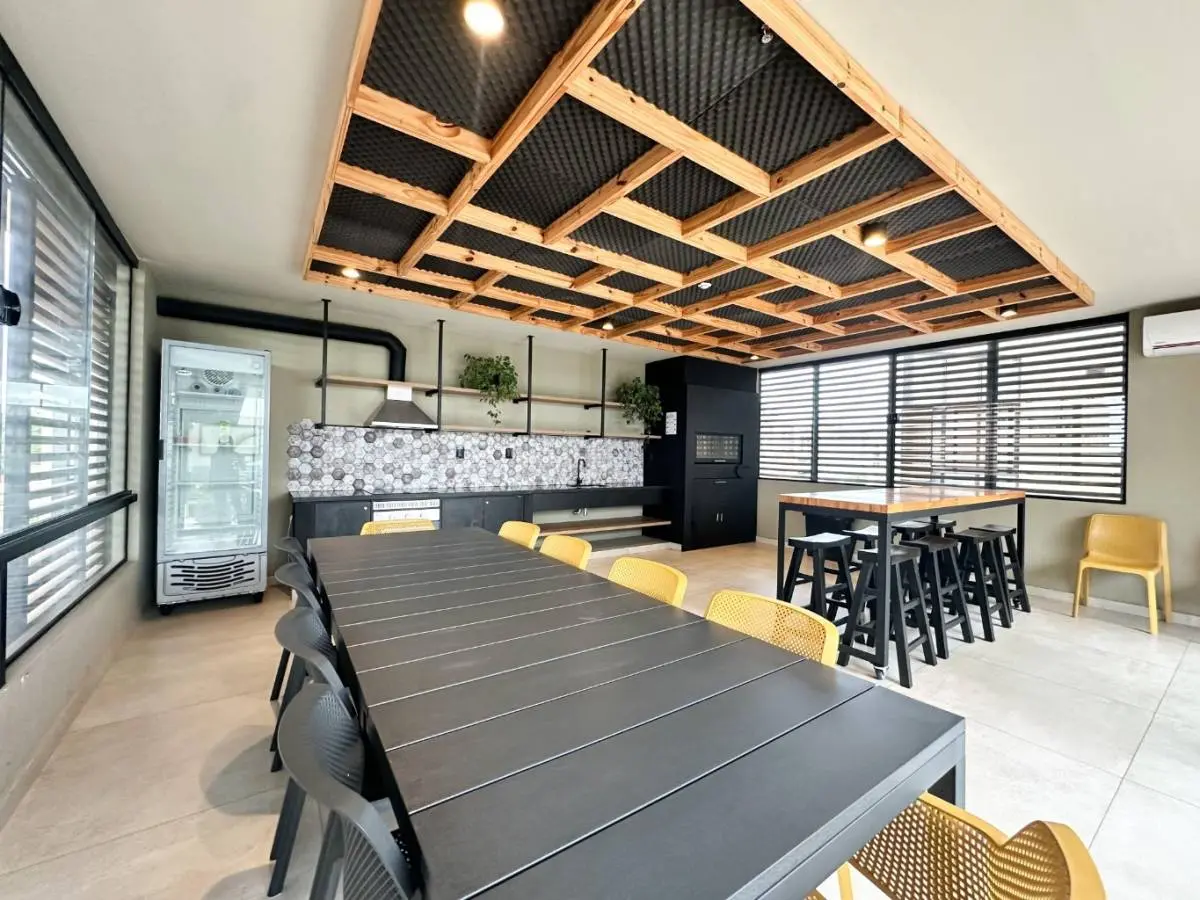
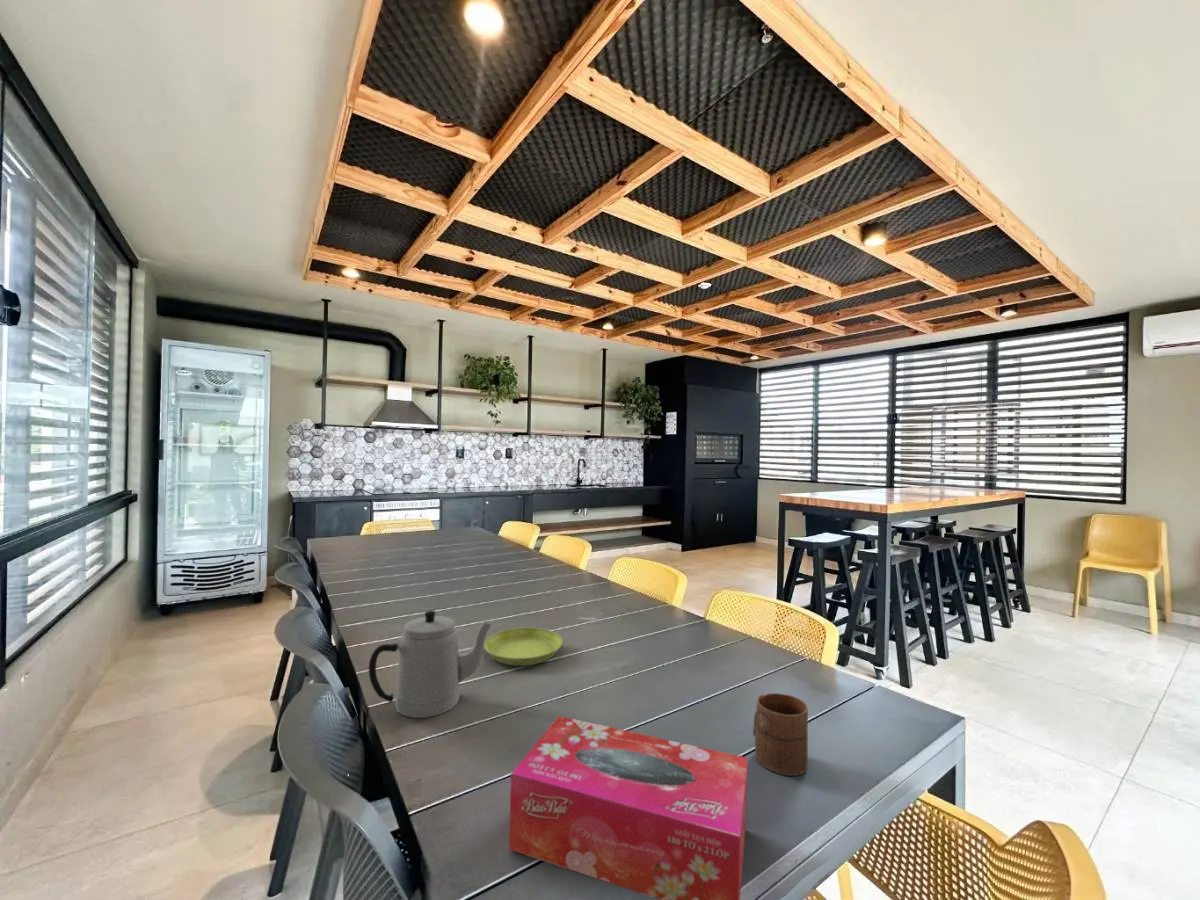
+ cup (780, 731)
+ tissue box (632, 802)
+ teapot (433, 655)
+ saucer (523, 647)
